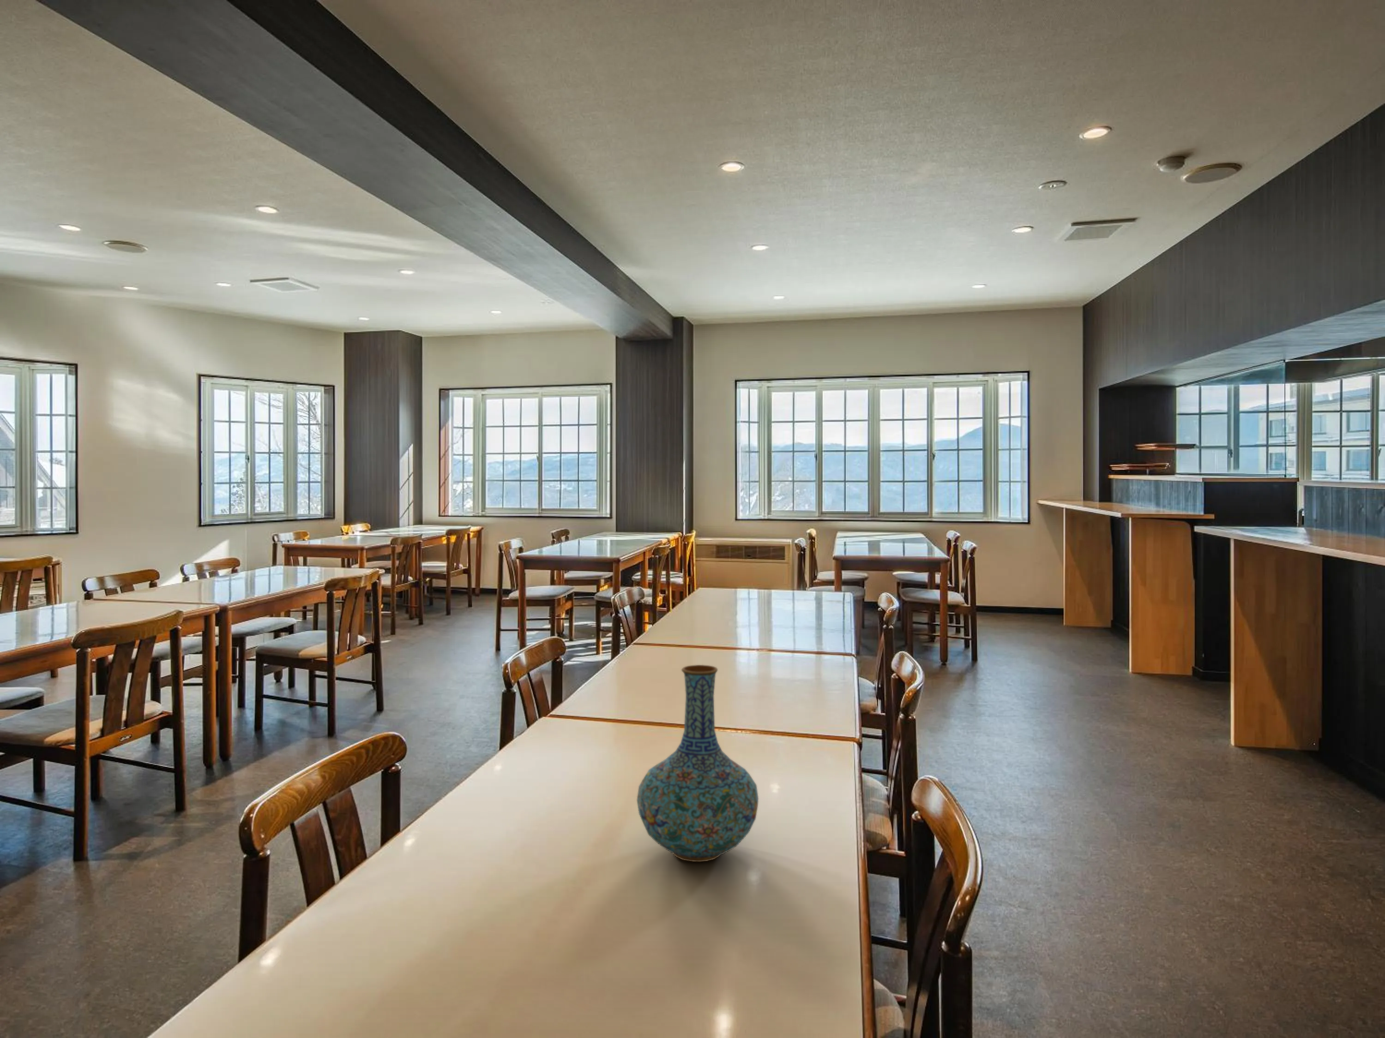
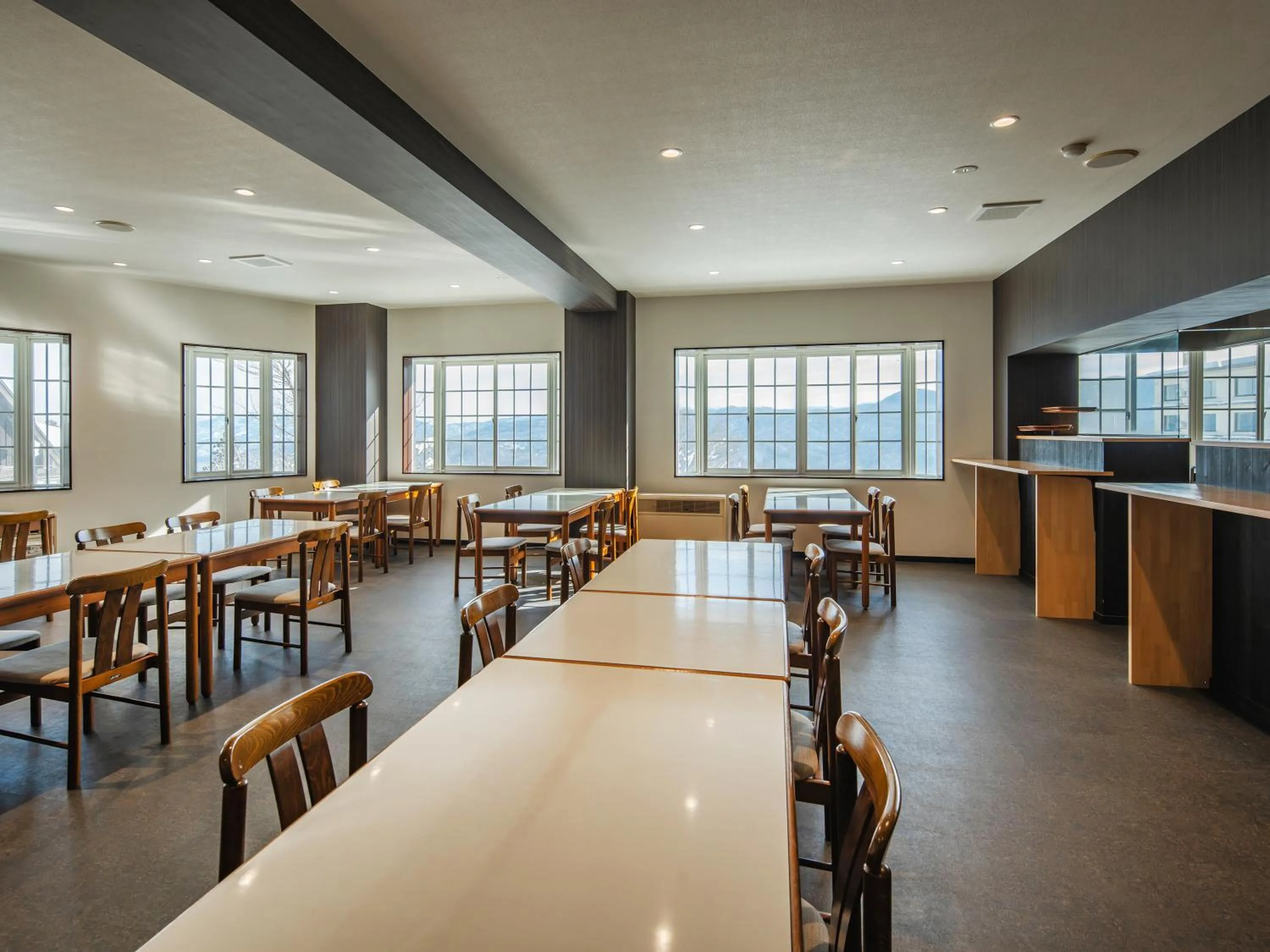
- vase (698, 759)
